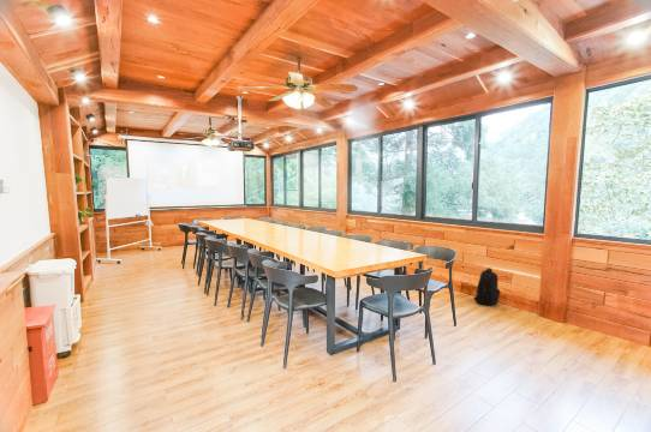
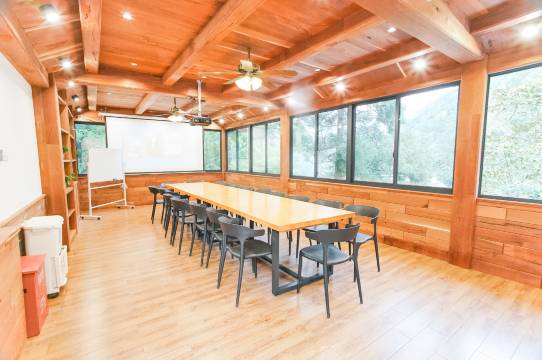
- backpack (488, 286)
